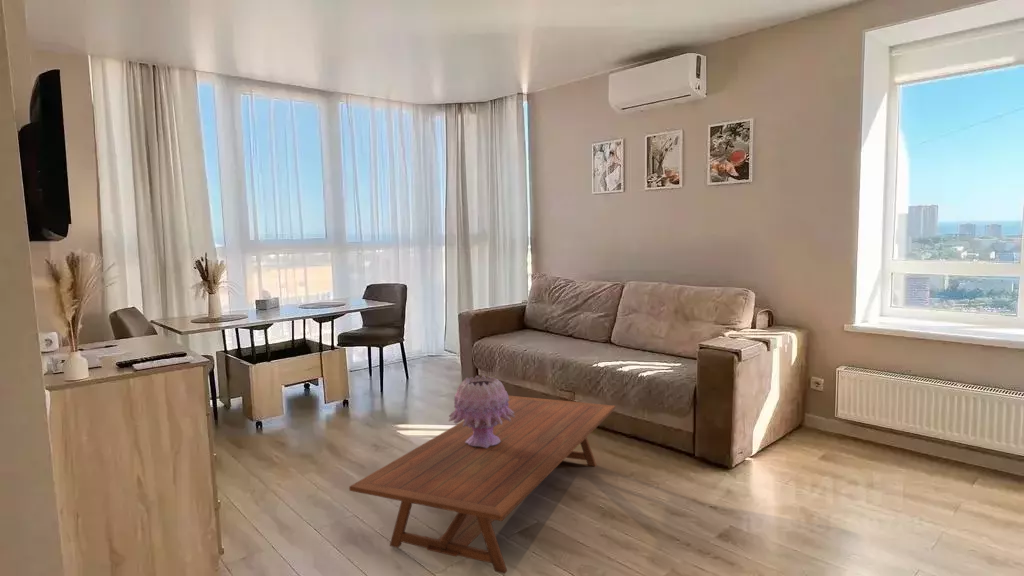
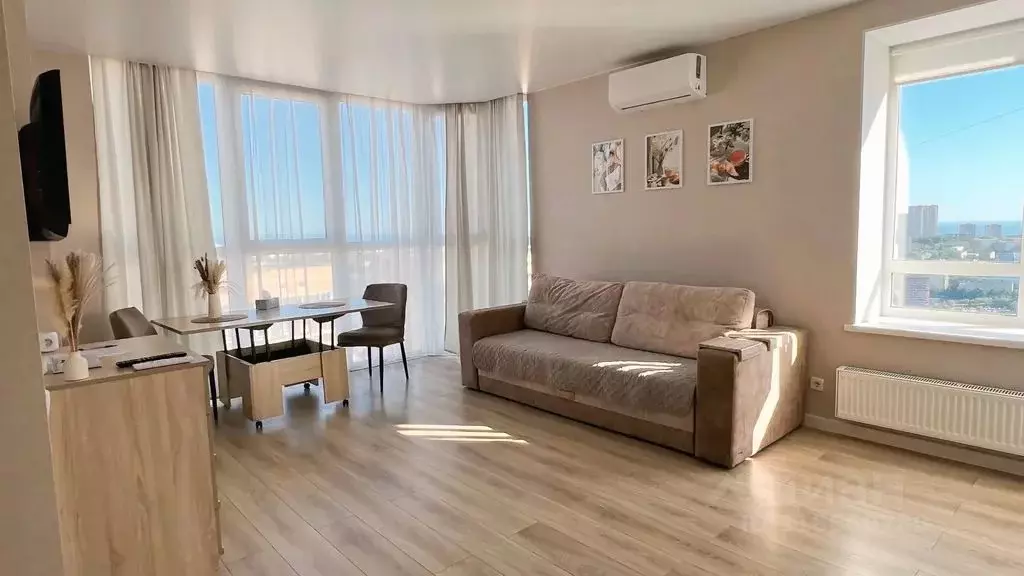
- coffee table (506, 469)
- decorative vase (481, 410)
